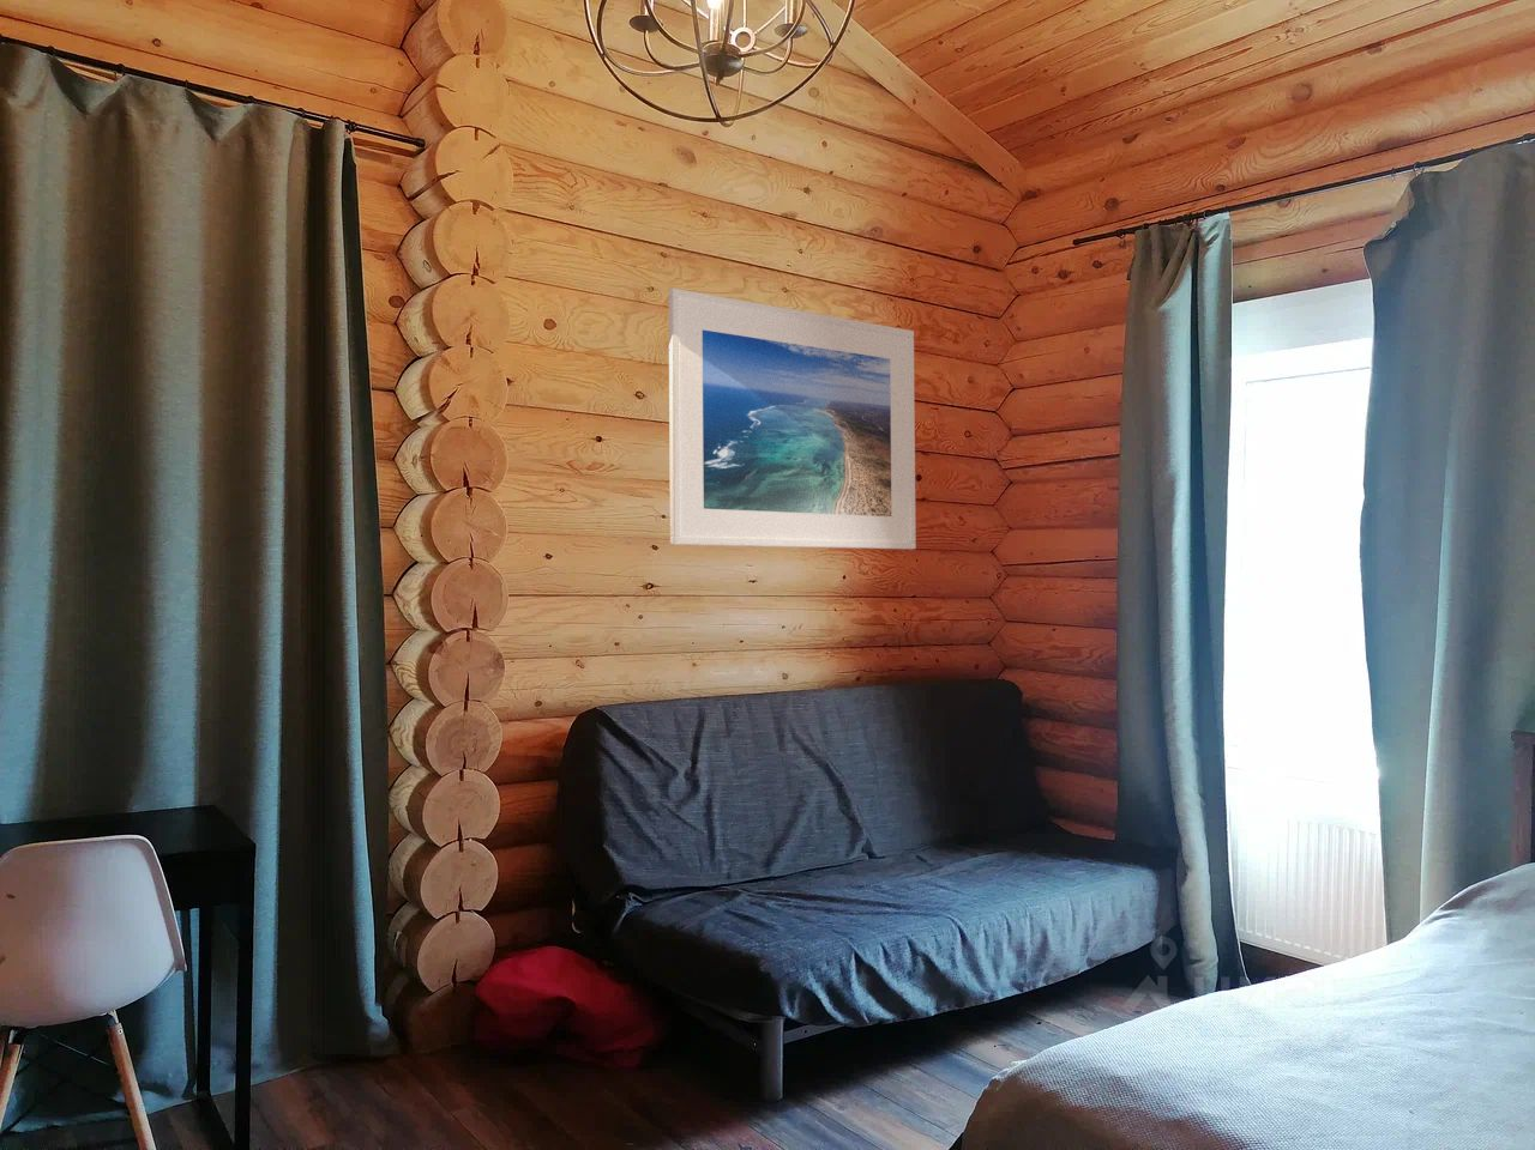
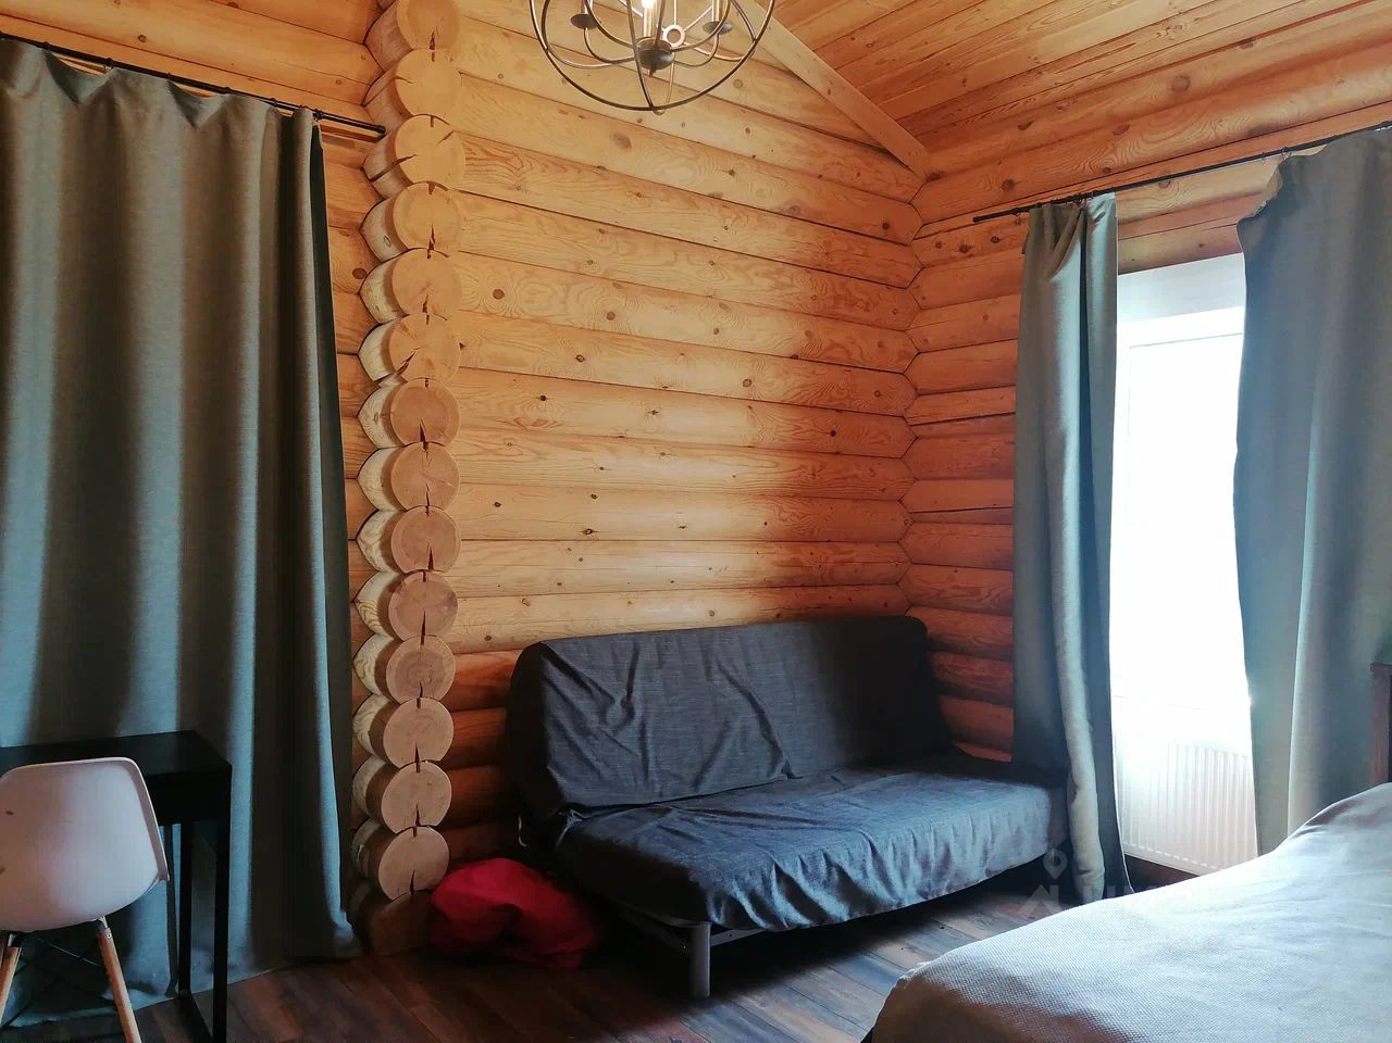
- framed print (801, 429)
